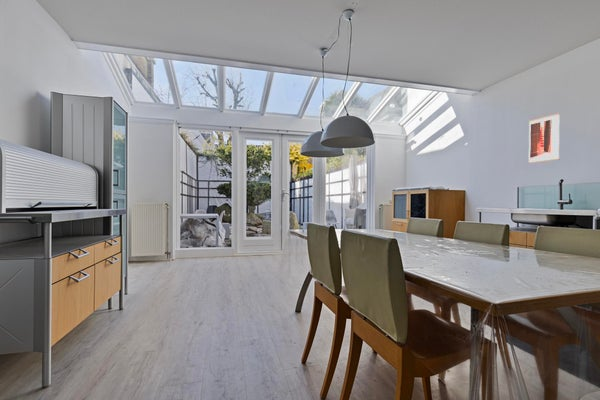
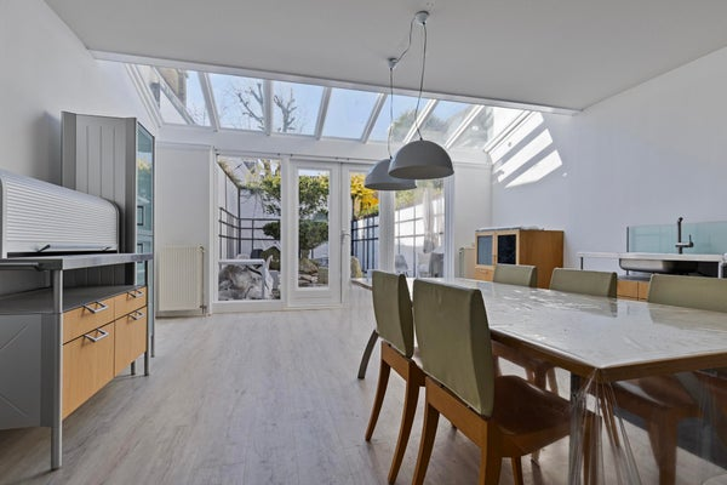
- wall art (543, 139)
